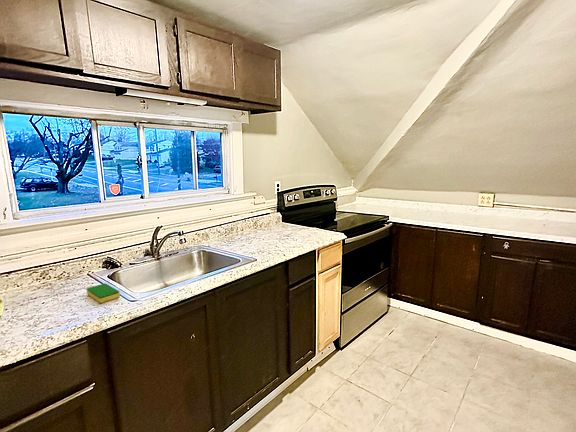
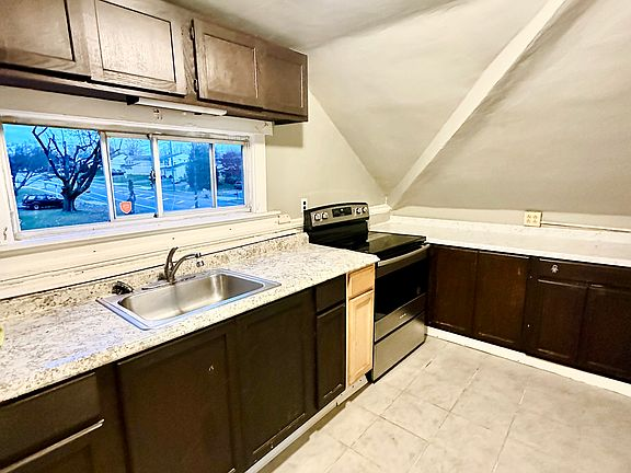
- dish sponge (103, 292)
